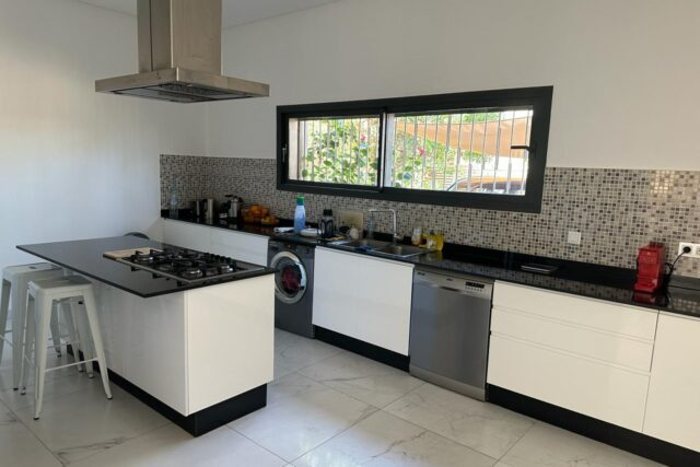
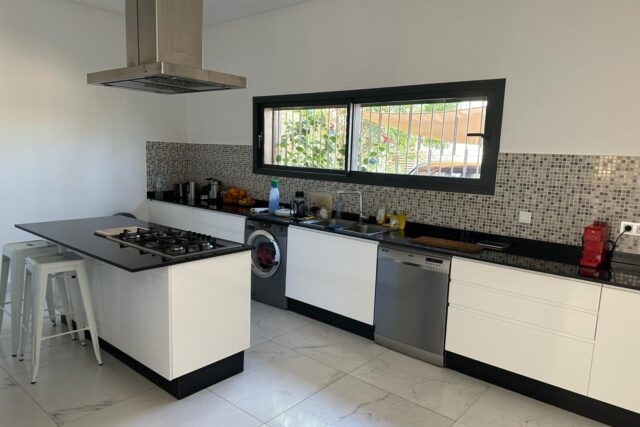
+ cutting board (446, 243)
